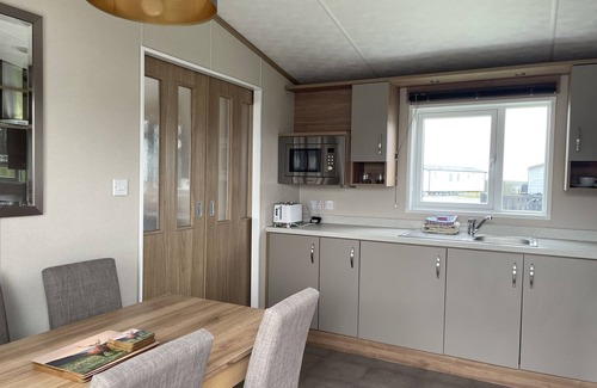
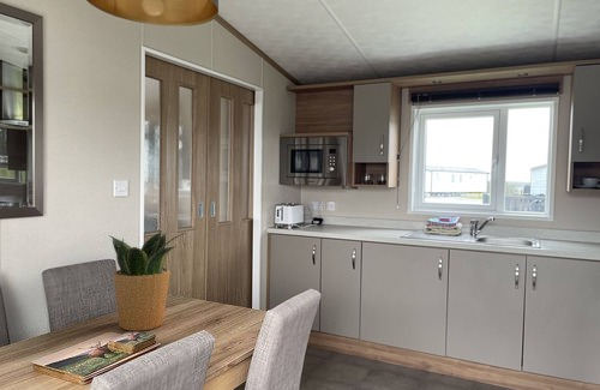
+ potted plant (143, 277)
